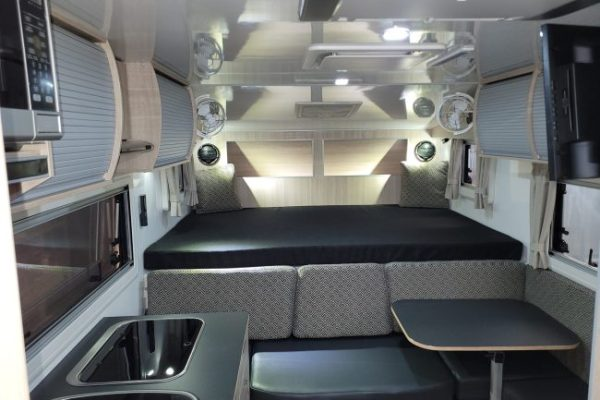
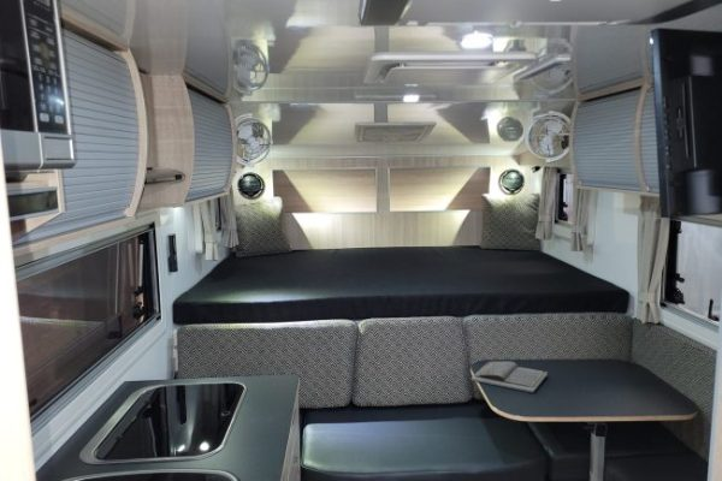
+ book (509, 373)
